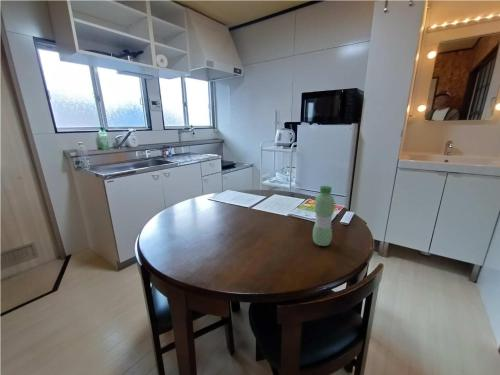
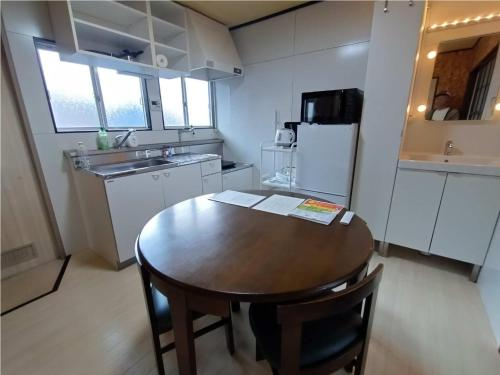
- water bottle (323, 216)
